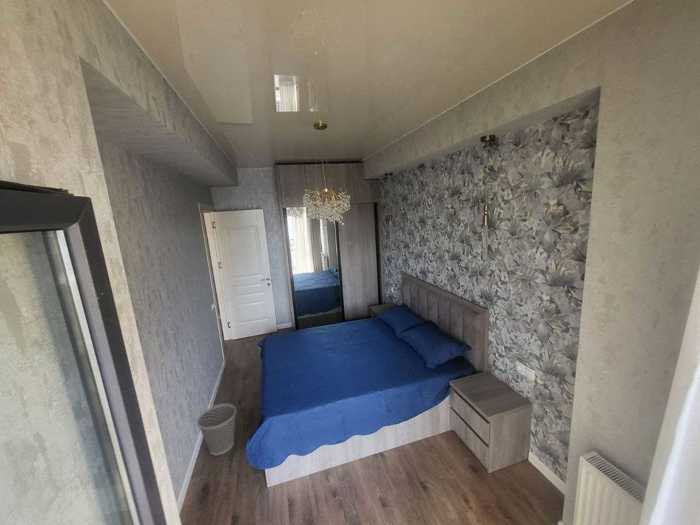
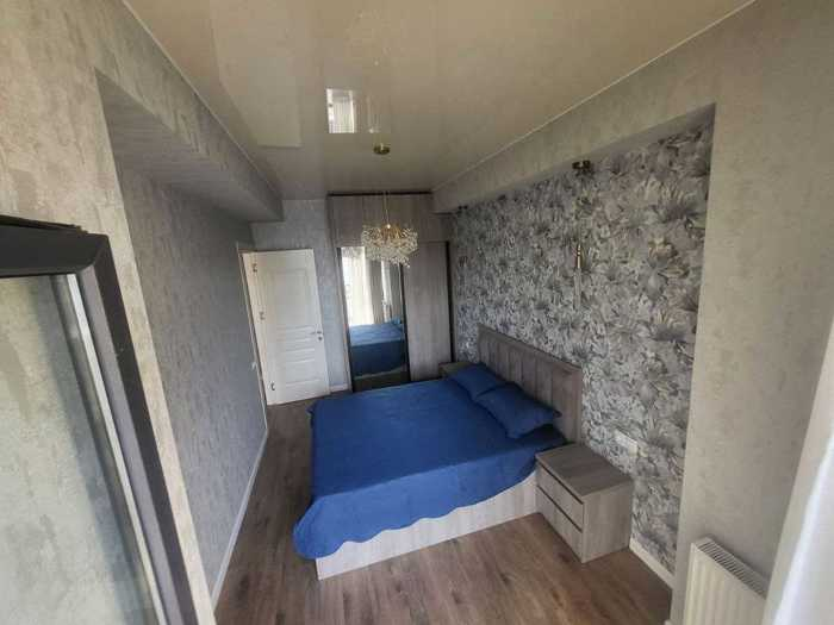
- wastebasket (219, 430)
